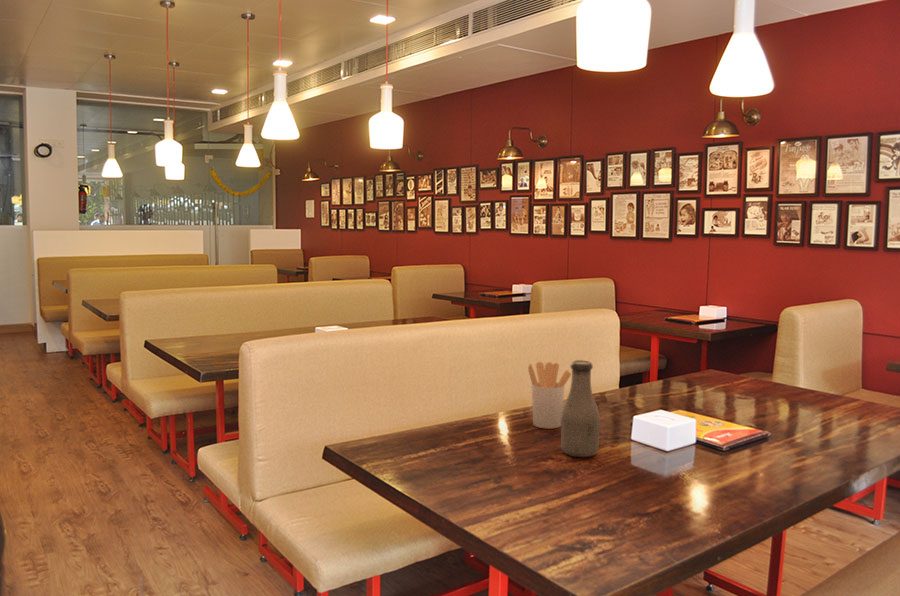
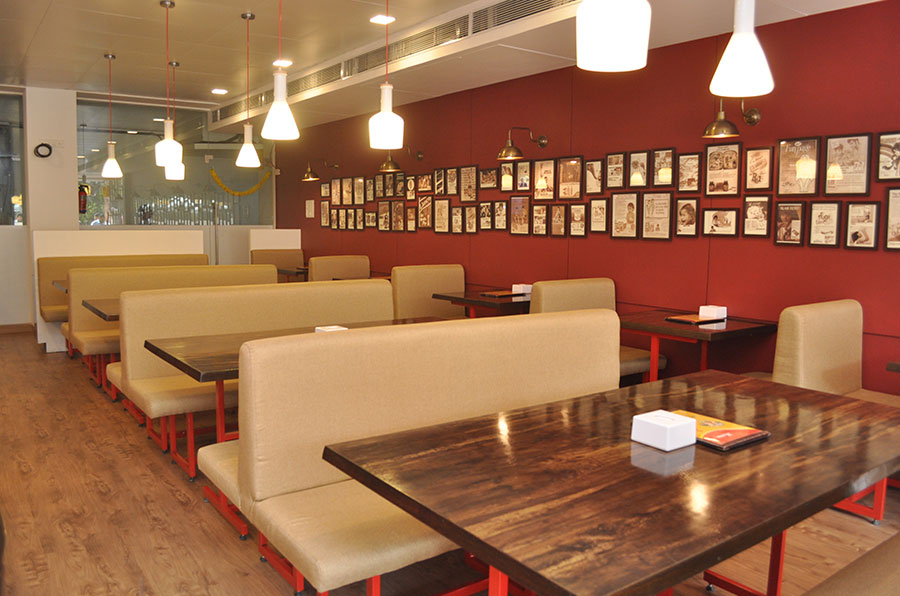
- bottle (580, 407)
- utensil holder (547, 393)
